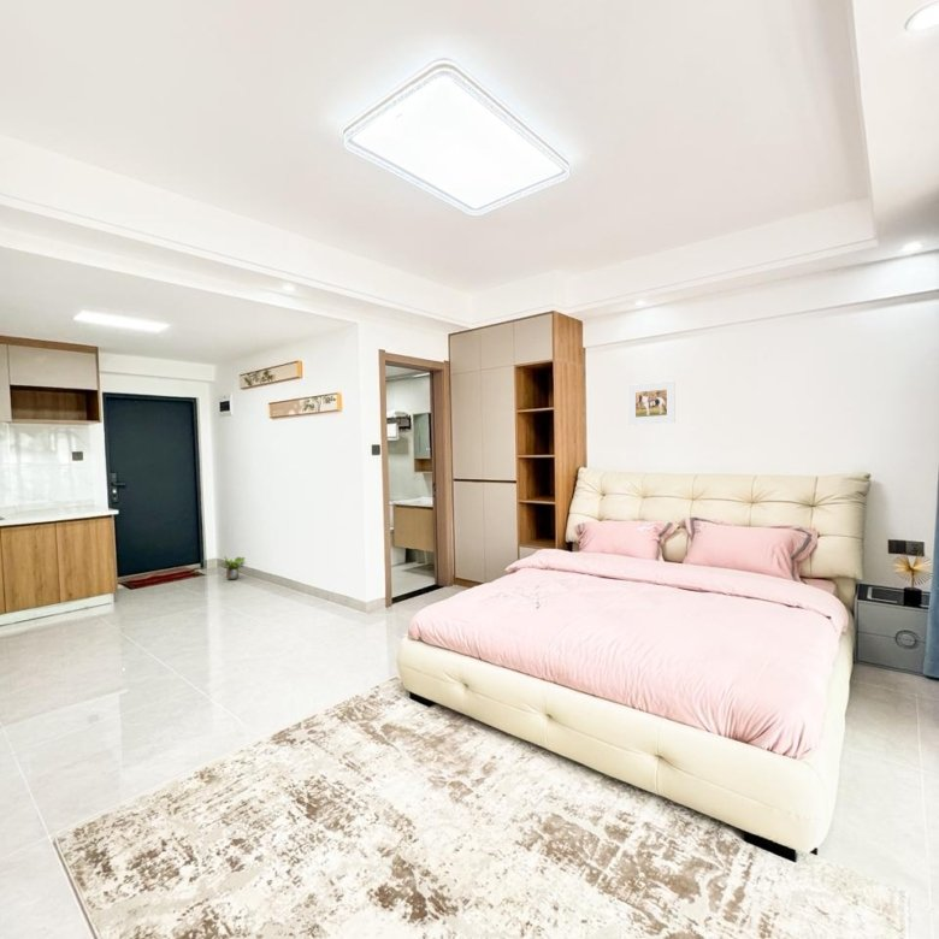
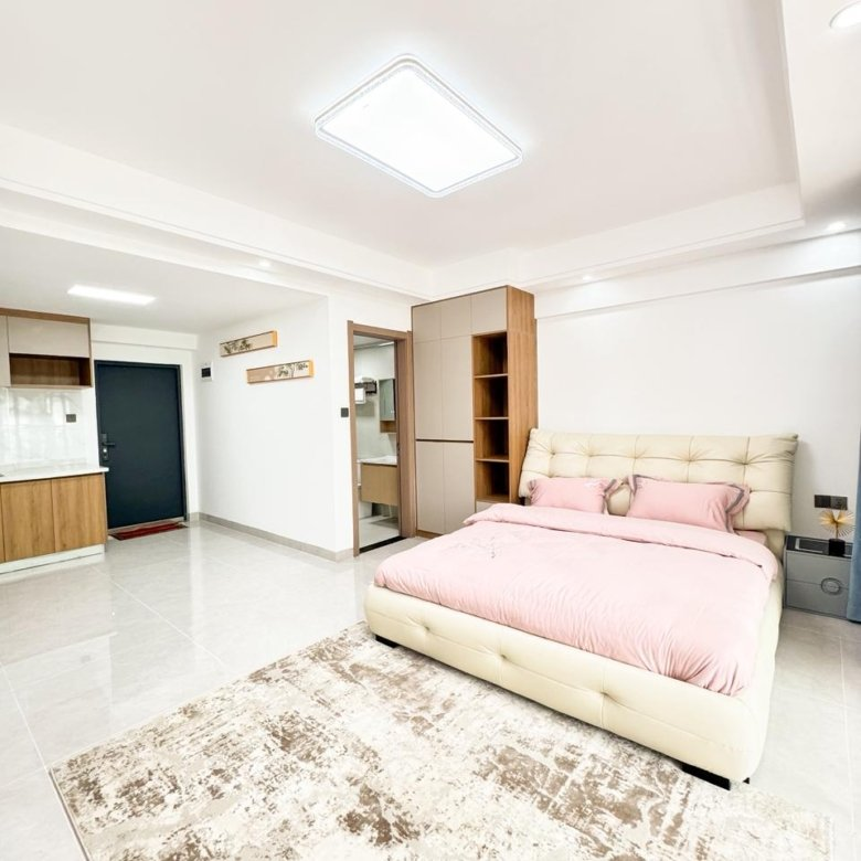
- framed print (650, 403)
- potted plant (234, 567)
